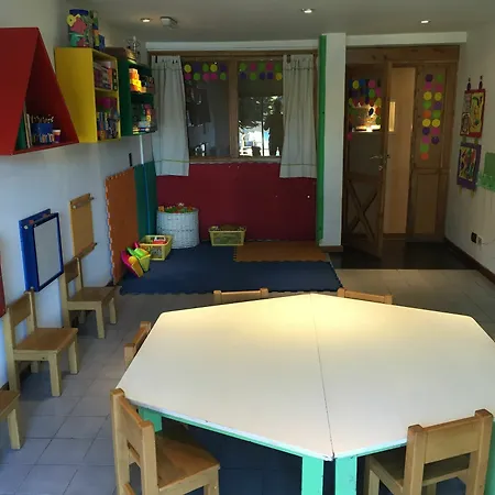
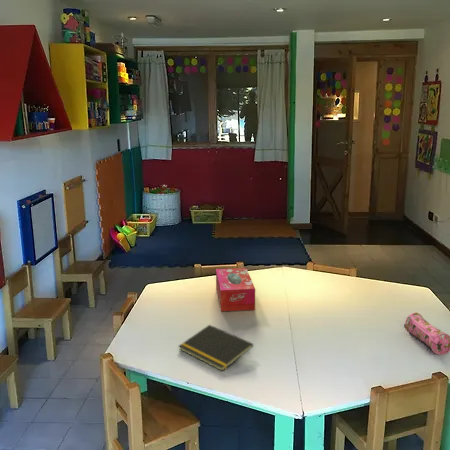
+ notepad (215, 346)
+ tissue box (234, 288)
+ pencil case (427, 333)
